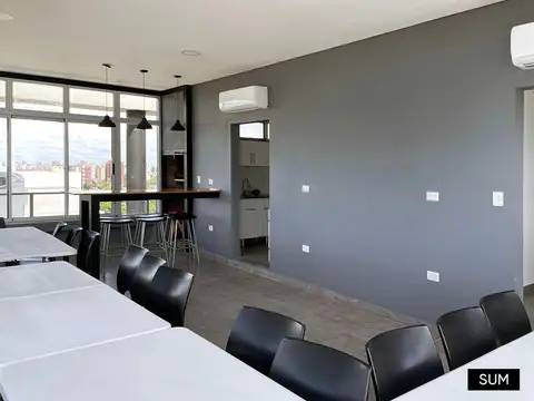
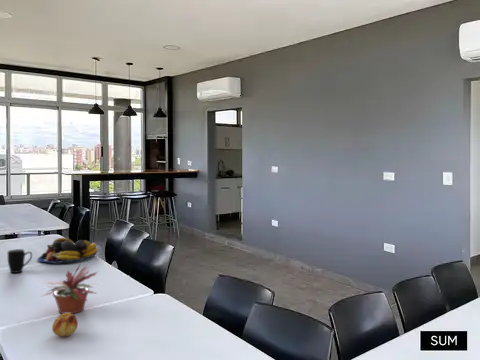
+ mug (20, 260)
+ potted plant (72, 285)
+ fruit (65, 324)
+ fruit bowl (67, 247)
